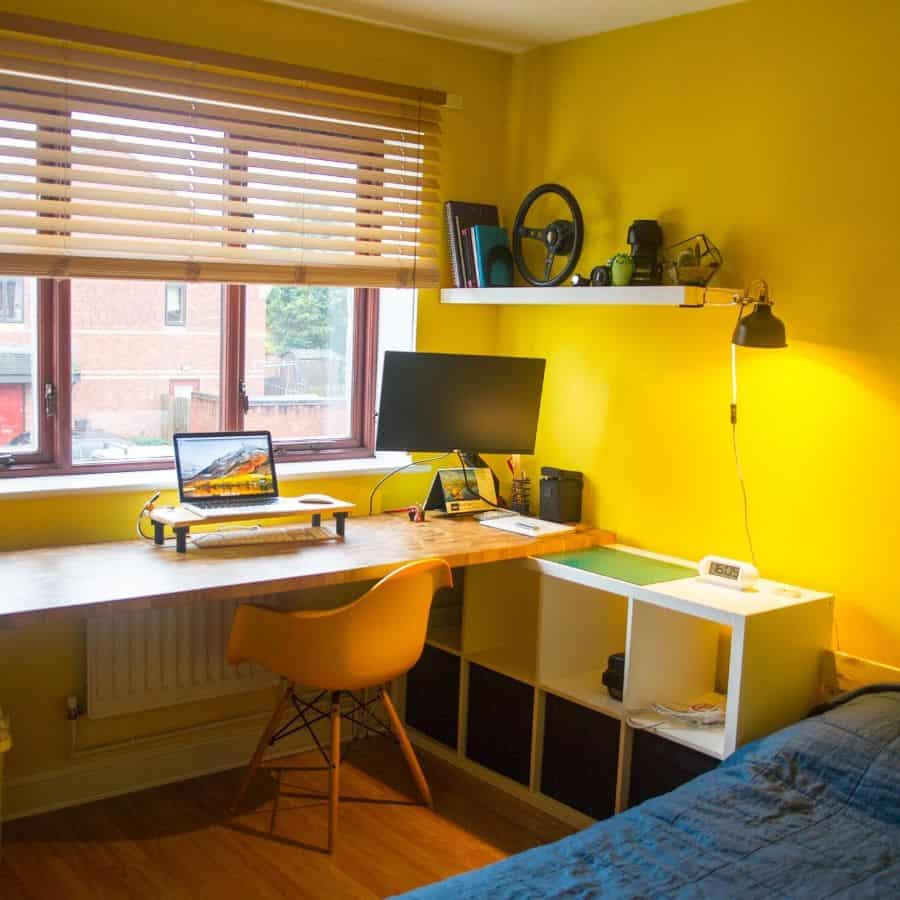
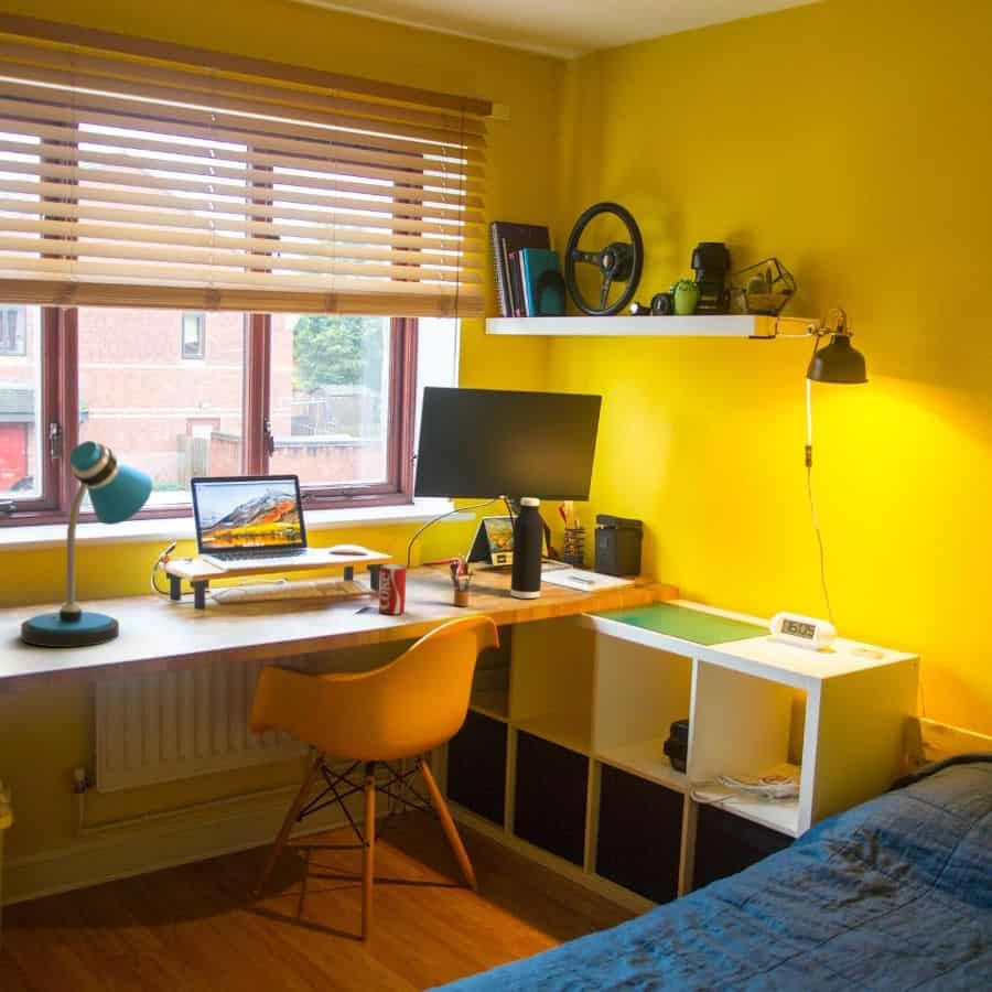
+ beverage can (392, 589)
+ pencil box (464, 586)
+ desk lamp (74, 537)
+ water bottle (527, 547)
